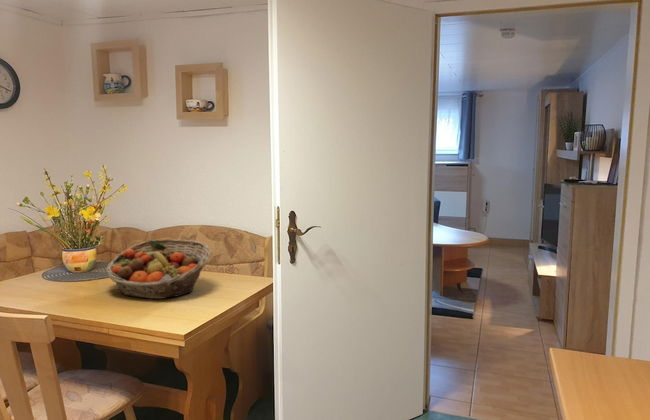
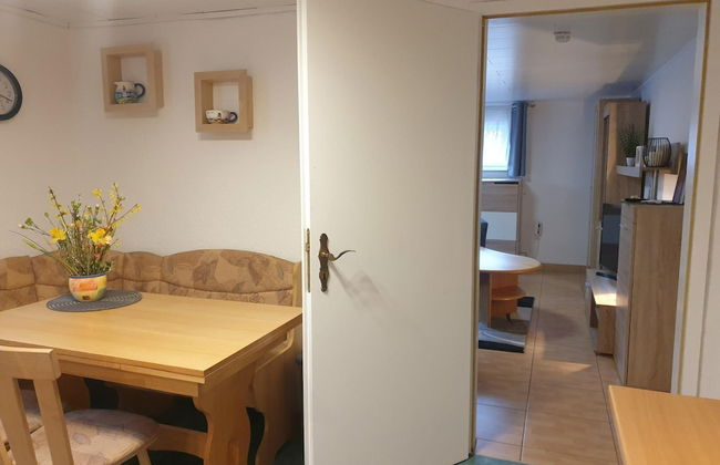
- fruit basket (159, 267)
